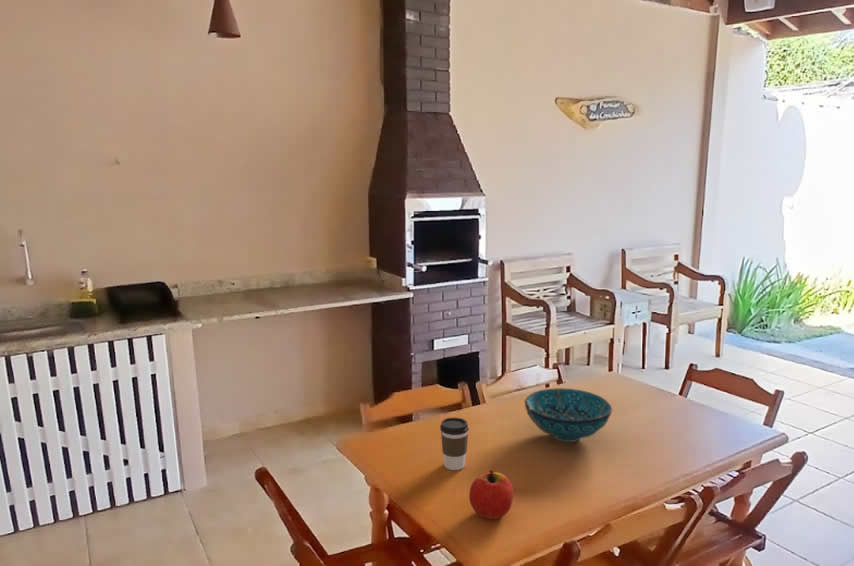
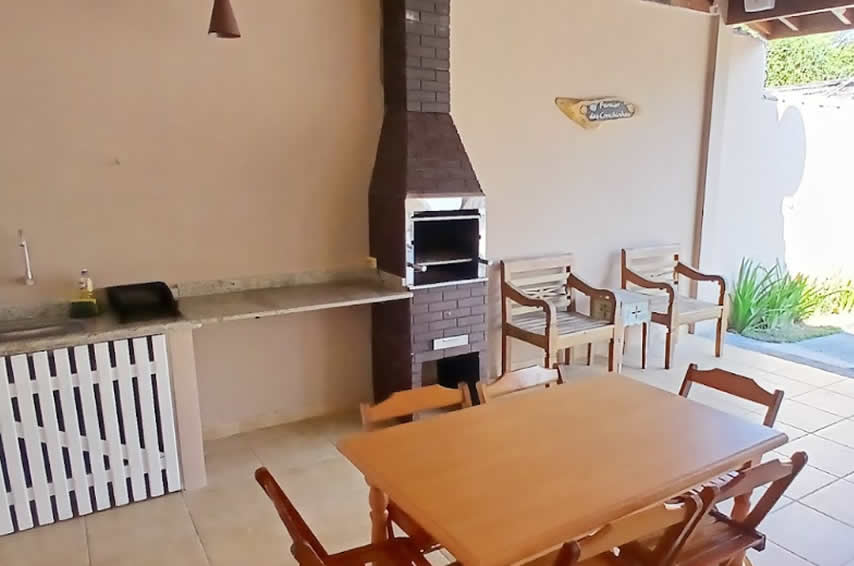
- decorative bowl (567, 419)
- apple (491, 493)
- coffee cup (454, 444)
